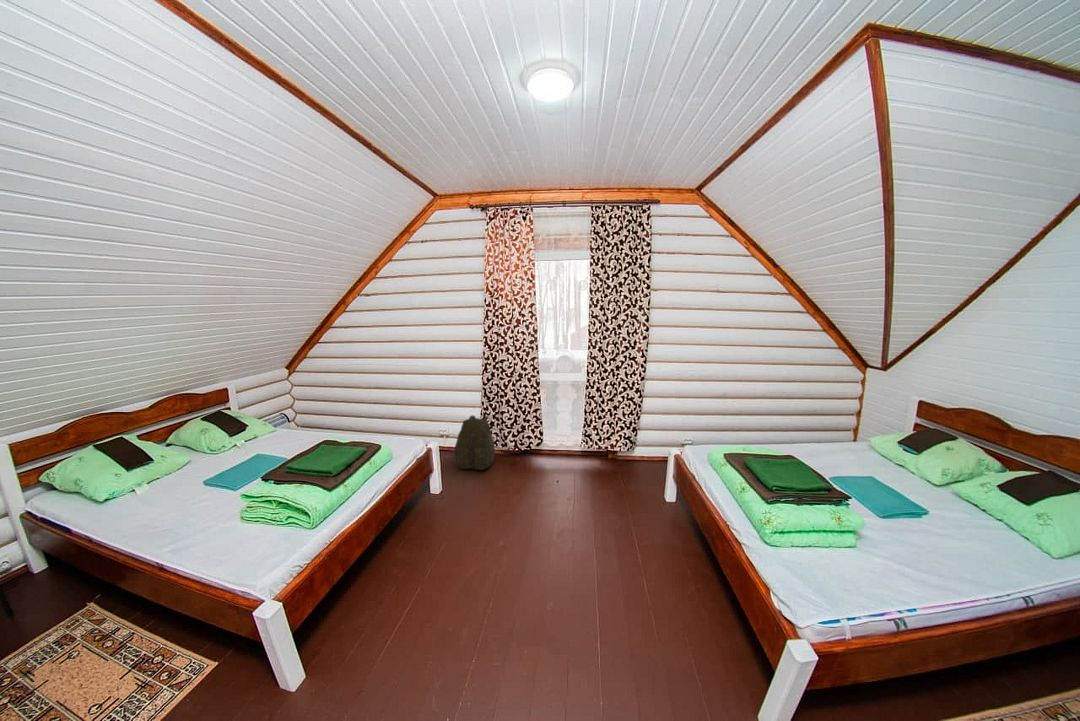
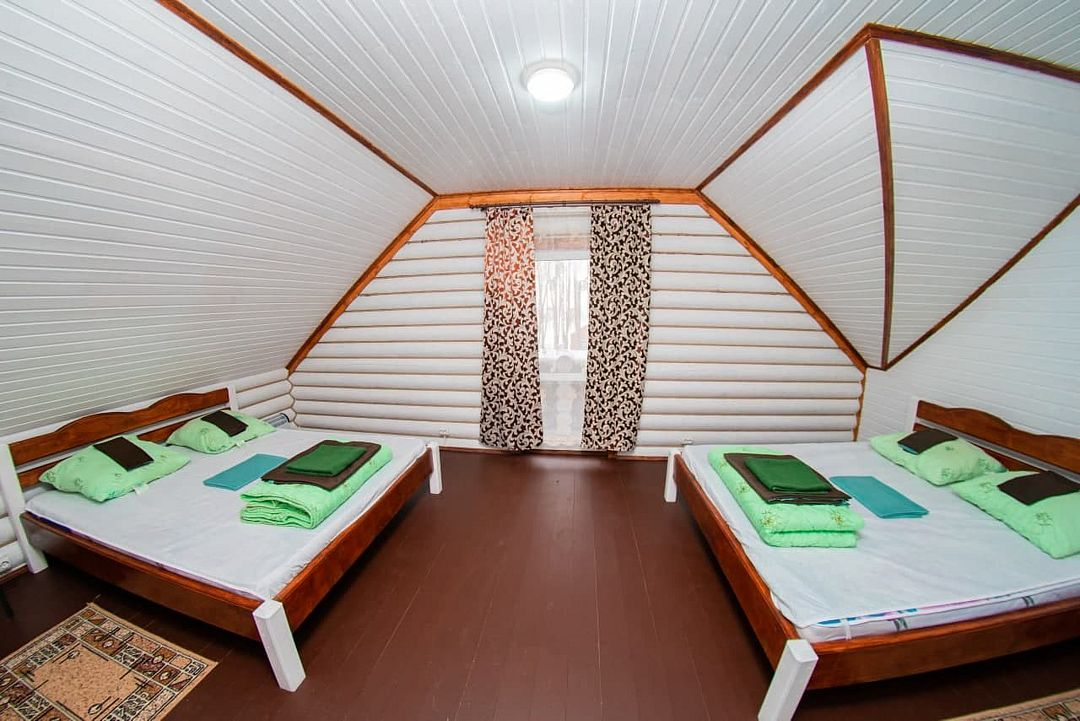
- backpack (476, 441)
